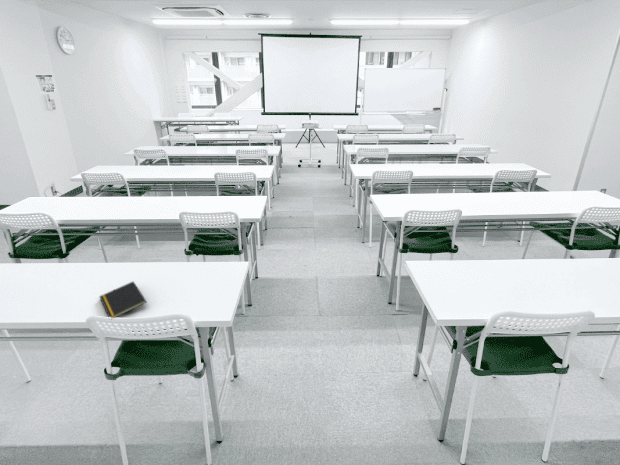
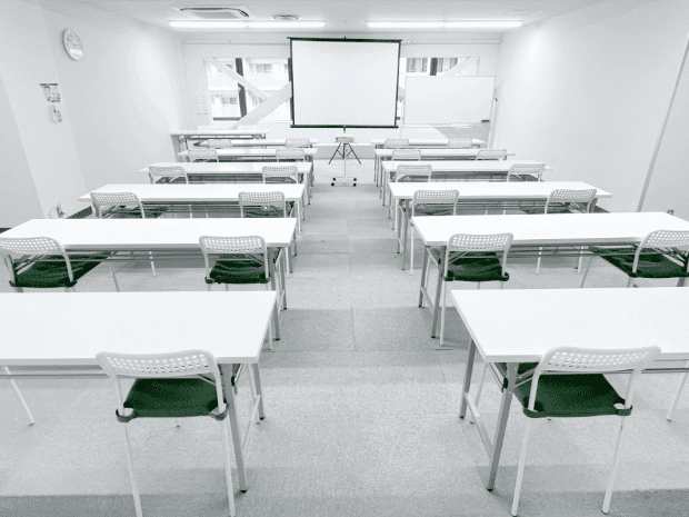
- notepad (122, 299)
